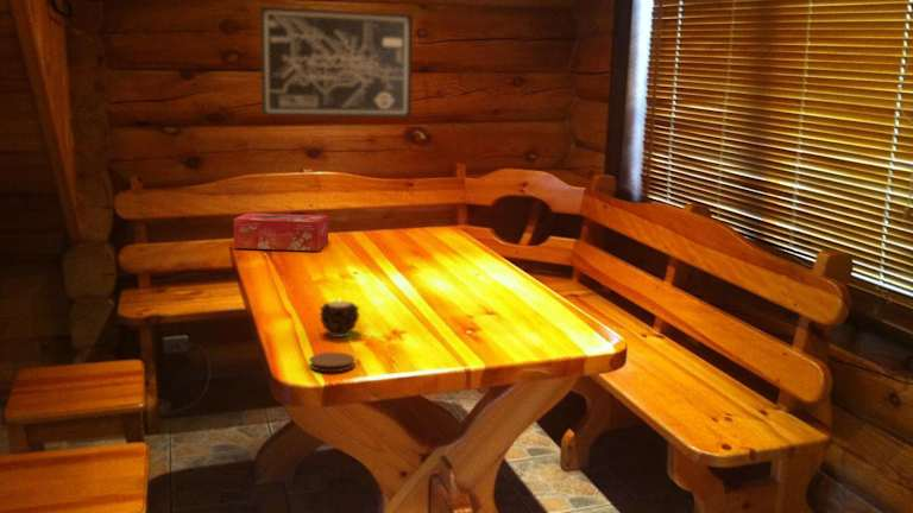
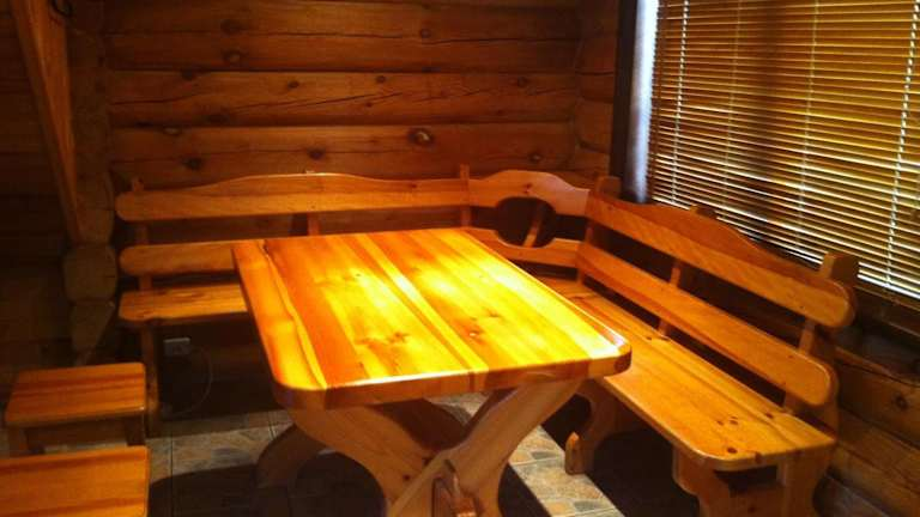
- candle (339, 315)
- coaster (332, 361)
- wall art (338, 64)
- tissue box (282, 230)
